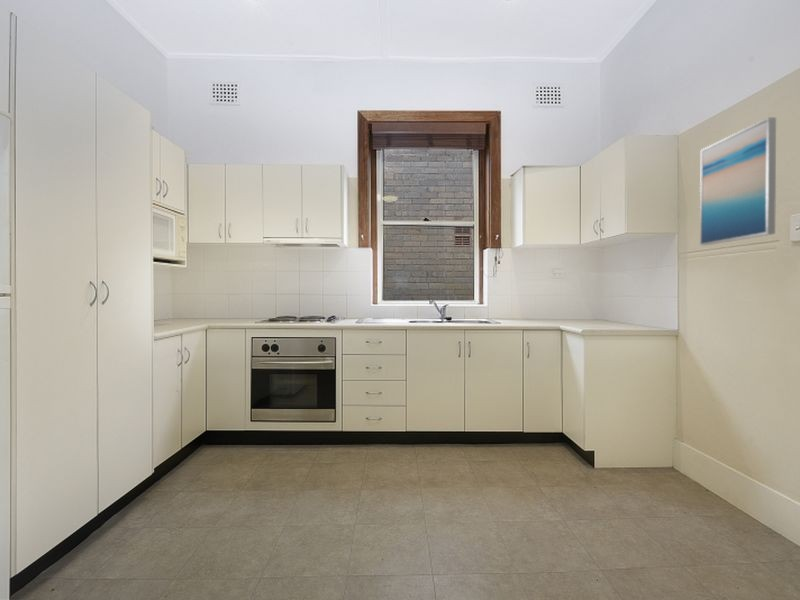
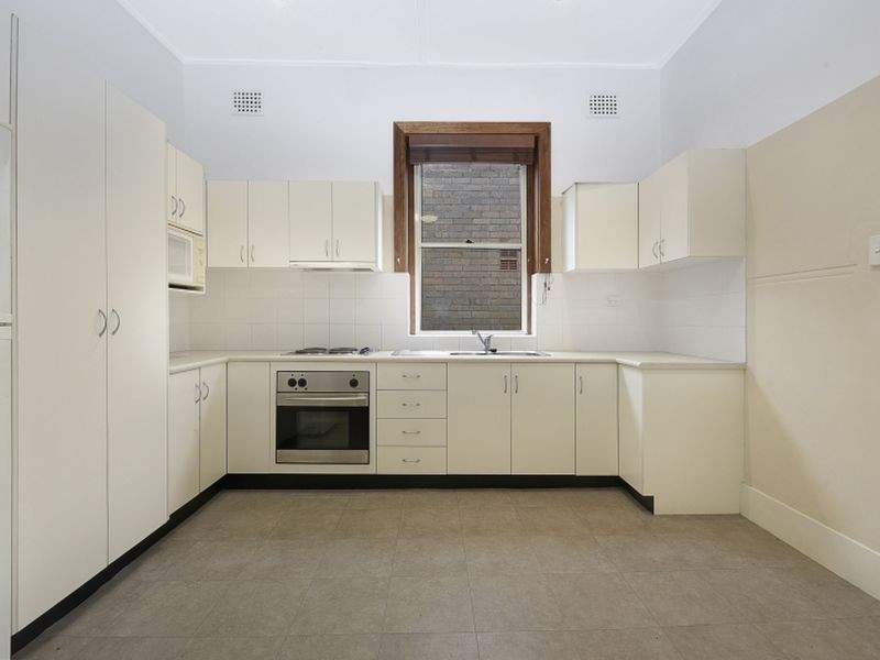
- wall art (734, 187)
